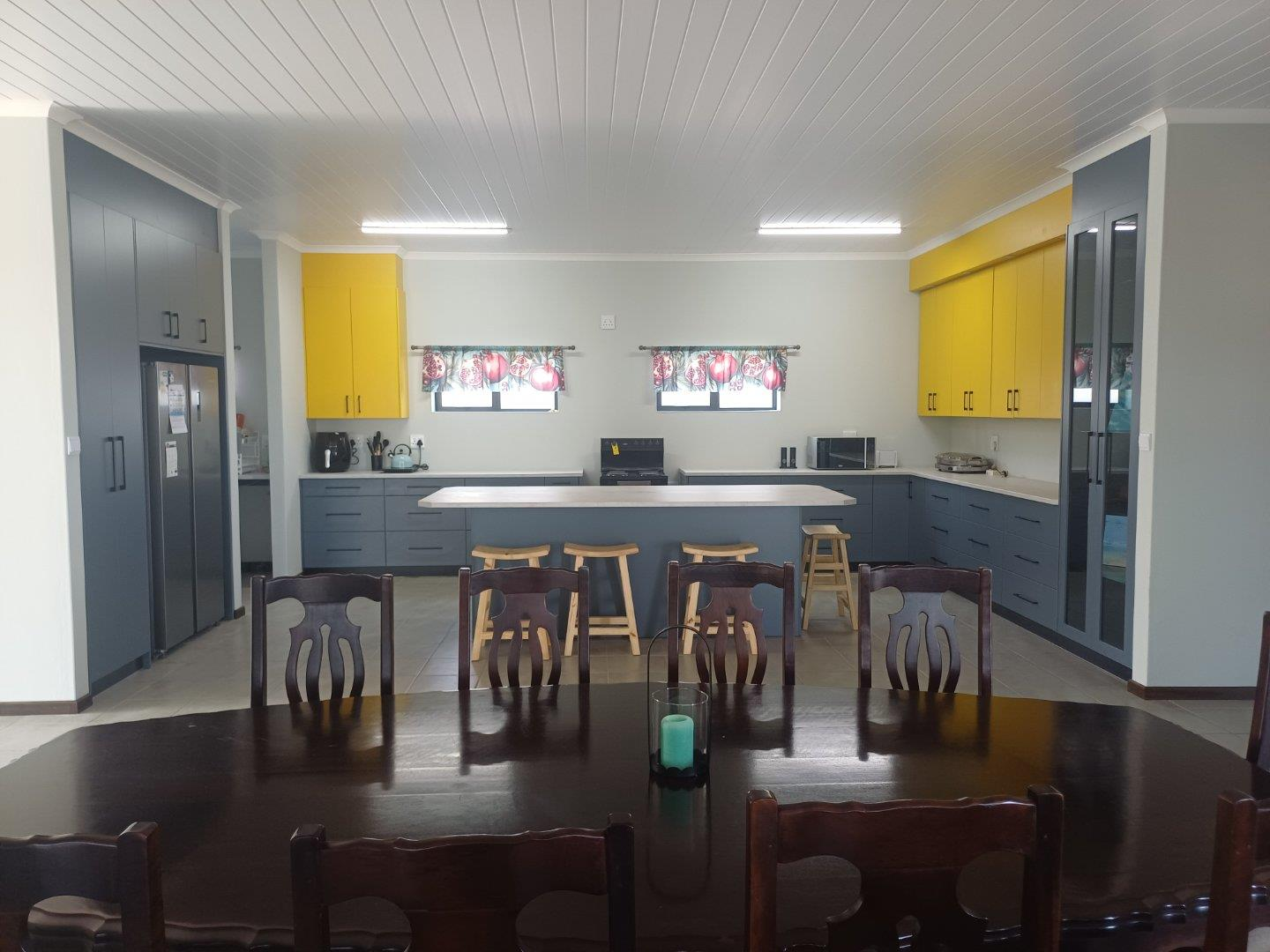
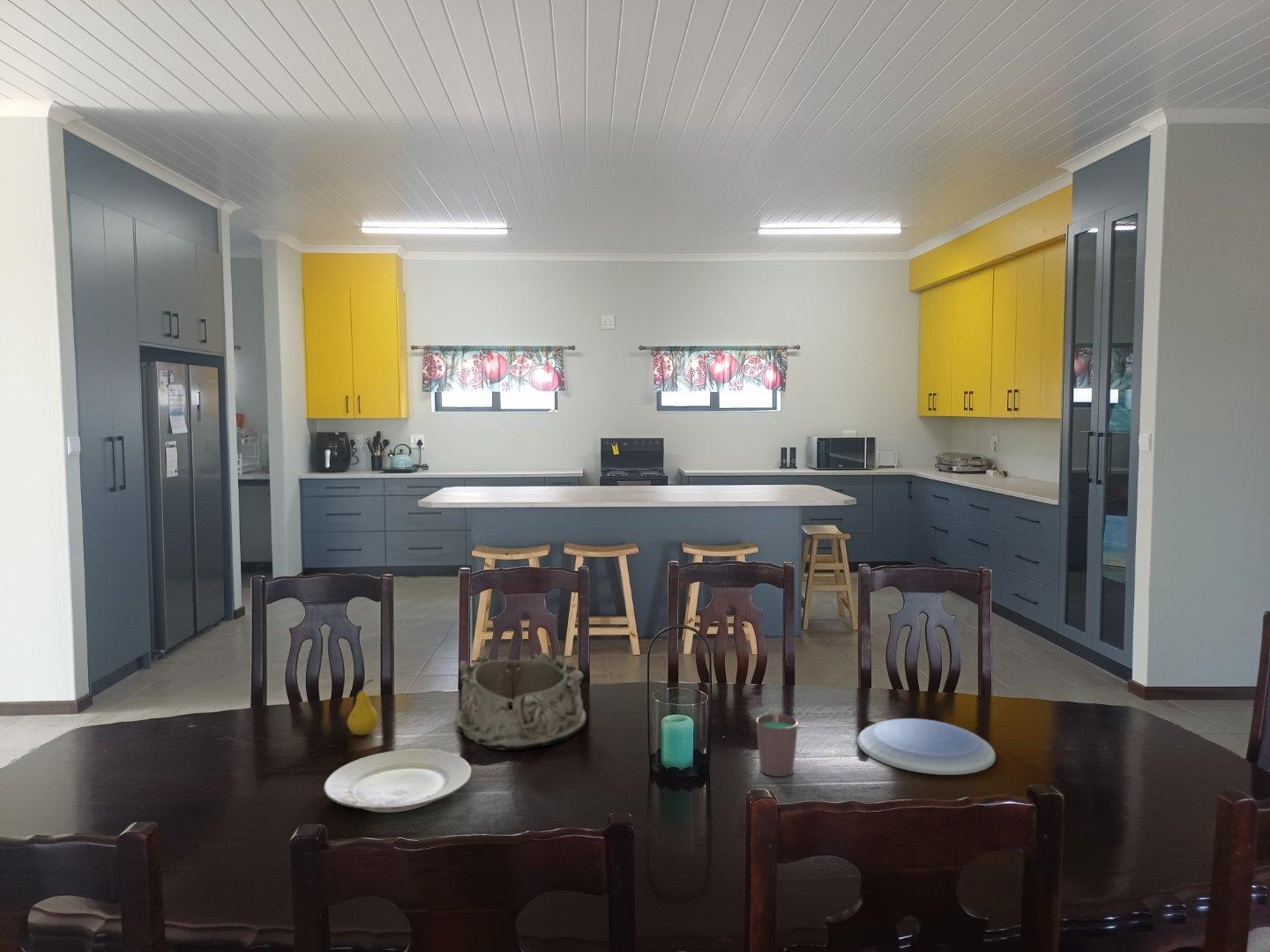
+ plate (400, 784)
+ cup (776, 745)
+ fruit (362, 707)
+ plate (924, 739)
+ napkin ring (520, 694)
